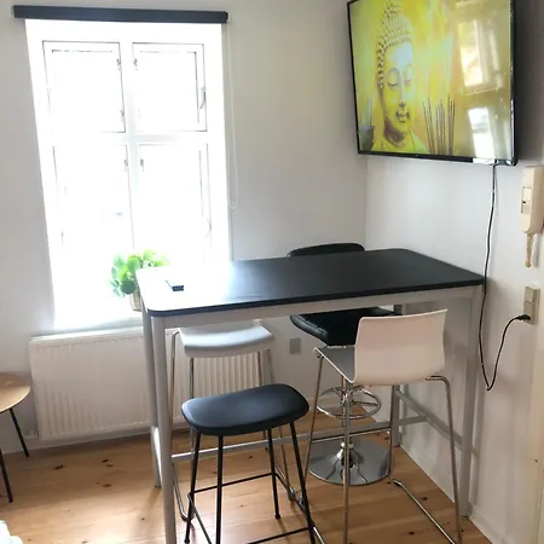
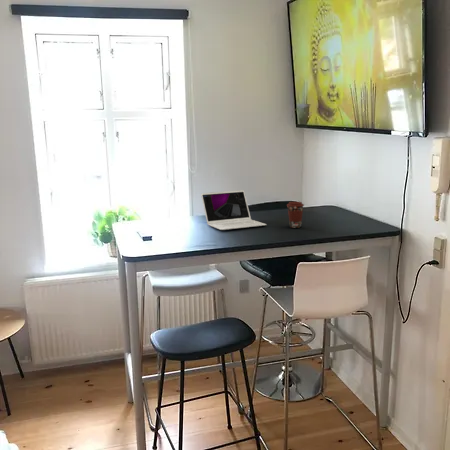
+ laptop (233, 207)
+ coffee cup (295, 214)
